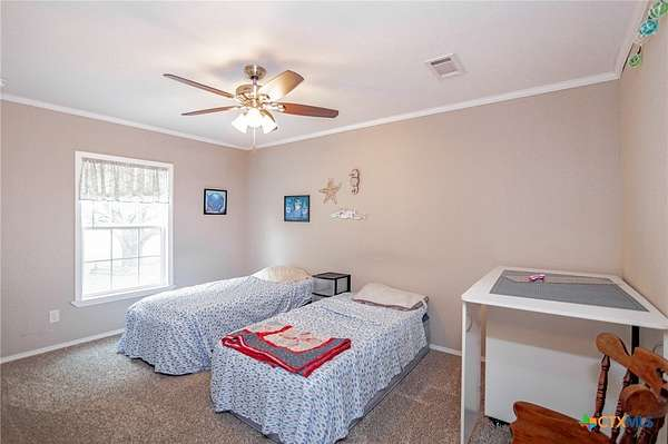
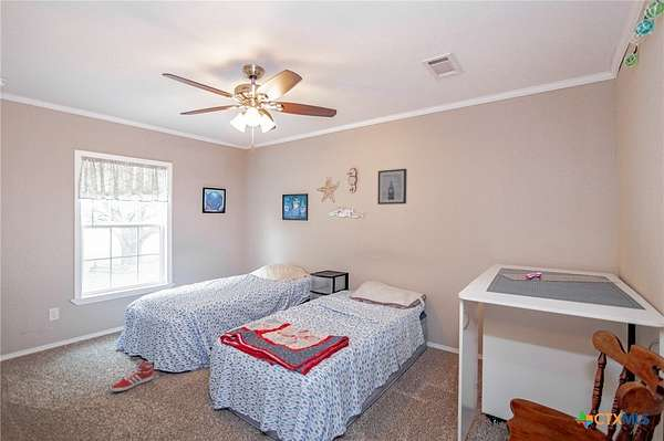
+ wall art (392, 187)
+ sneaker (133, 374)
